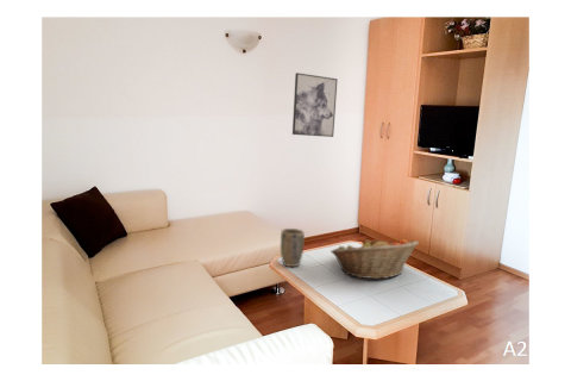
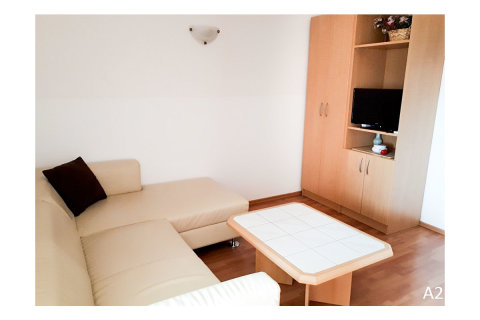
- plant pot (291, 248)
- wall art (314, 106)
- fruit basket (374, 254)
